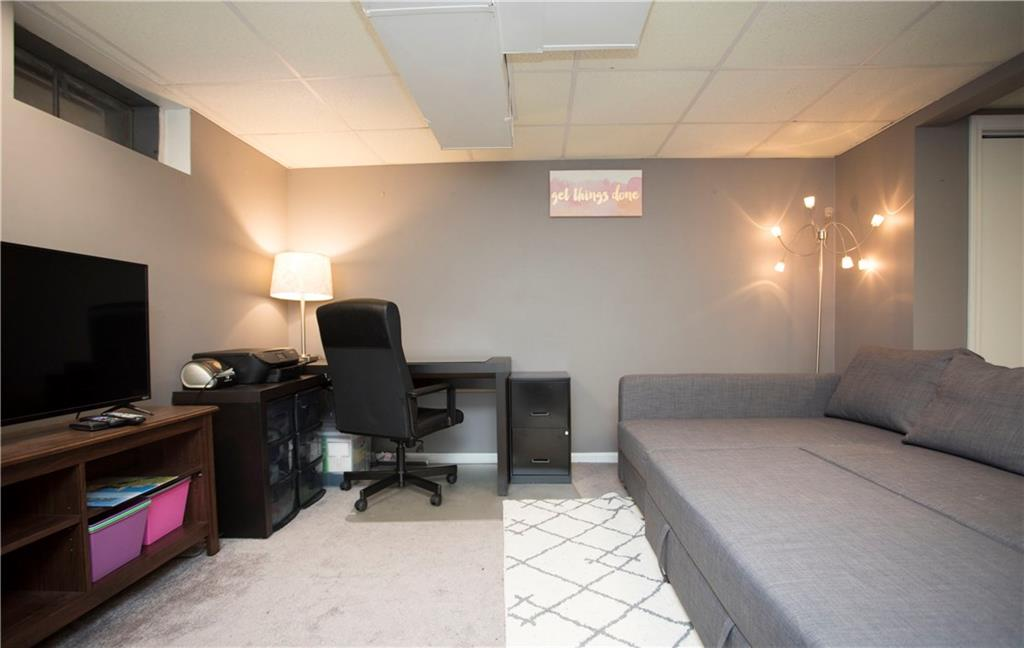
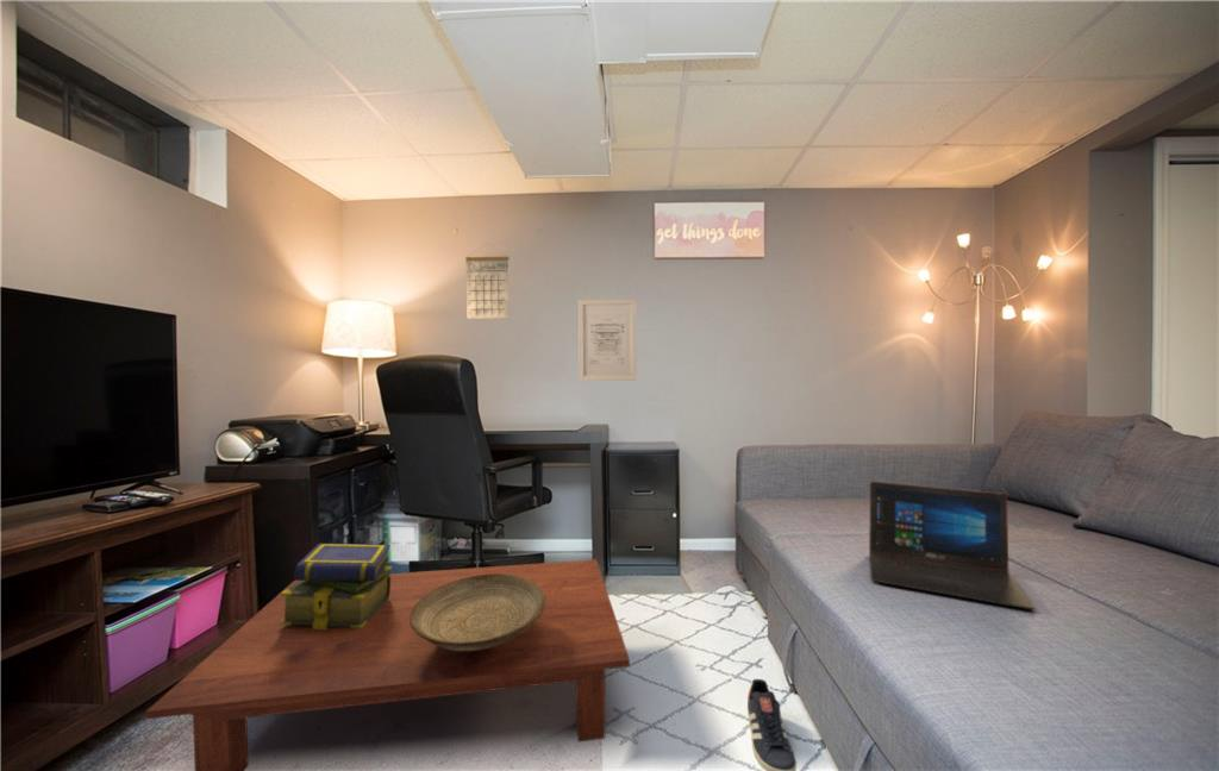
+ sneaker (767, 721)
+ calendar (487, 280)
+ wall art (607, 340)
+ stack of books (343, 579)
+ laptop (940, 537)
+ decorative bowl (480, 618)
+ coffee table (435, 654)
